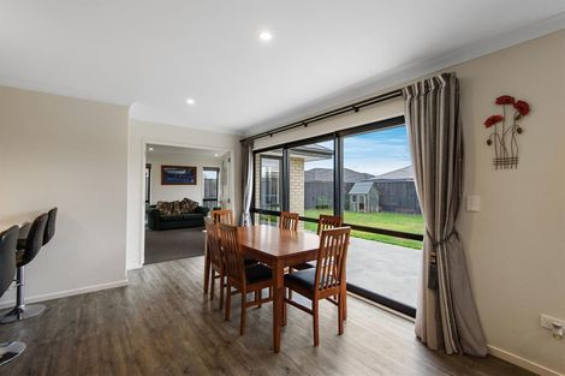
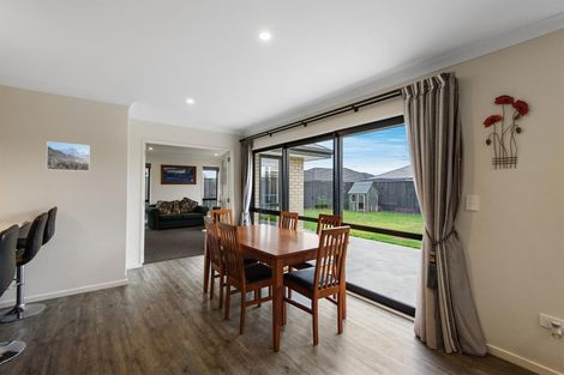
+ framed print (68, 157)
